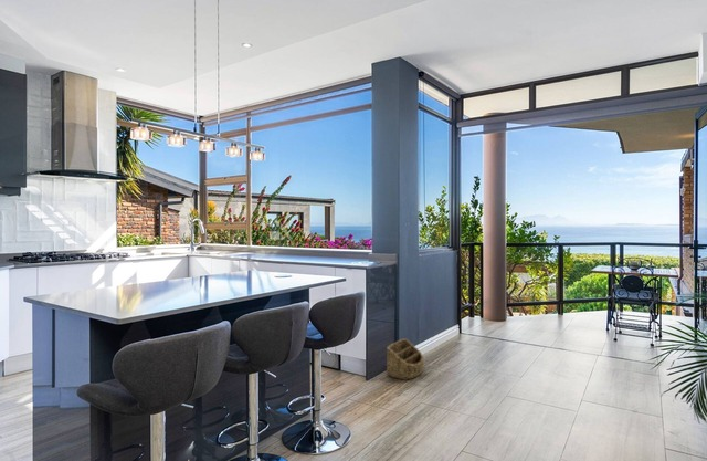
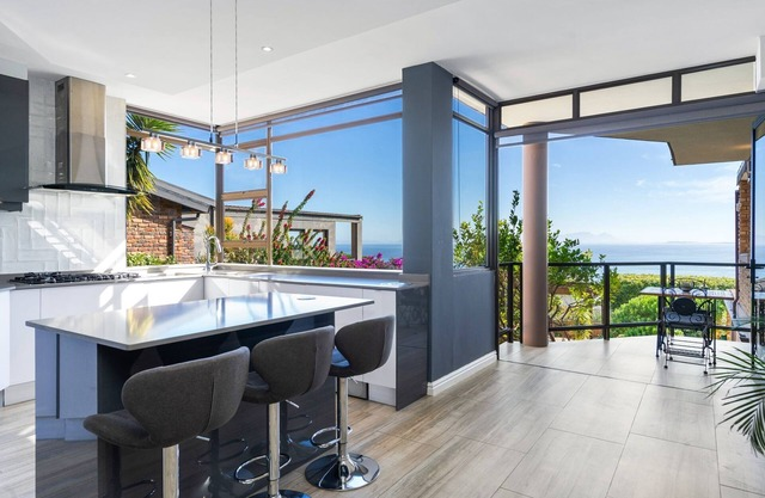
- basket (407, 358)
